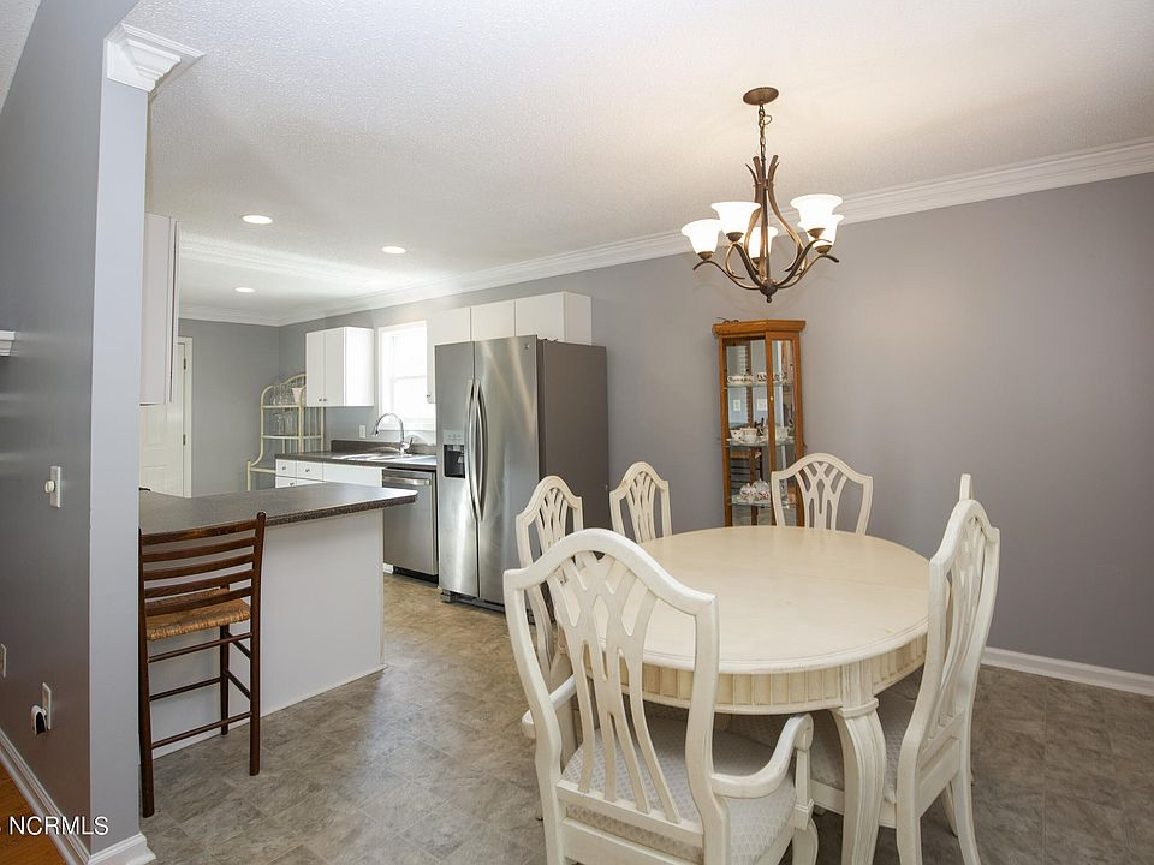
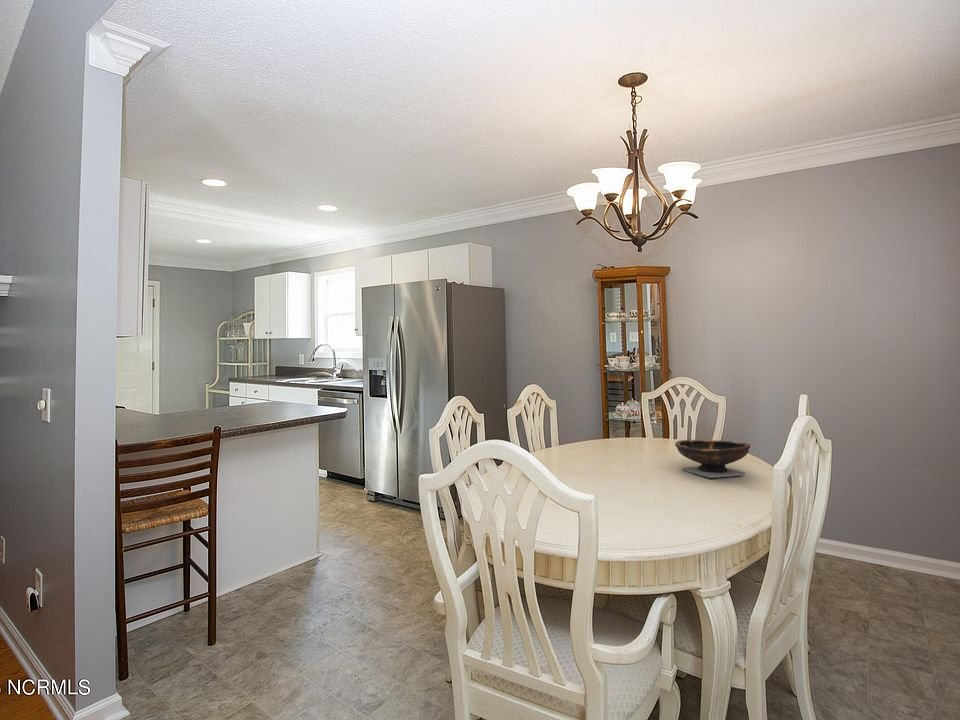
+ bowl (712, 457)
